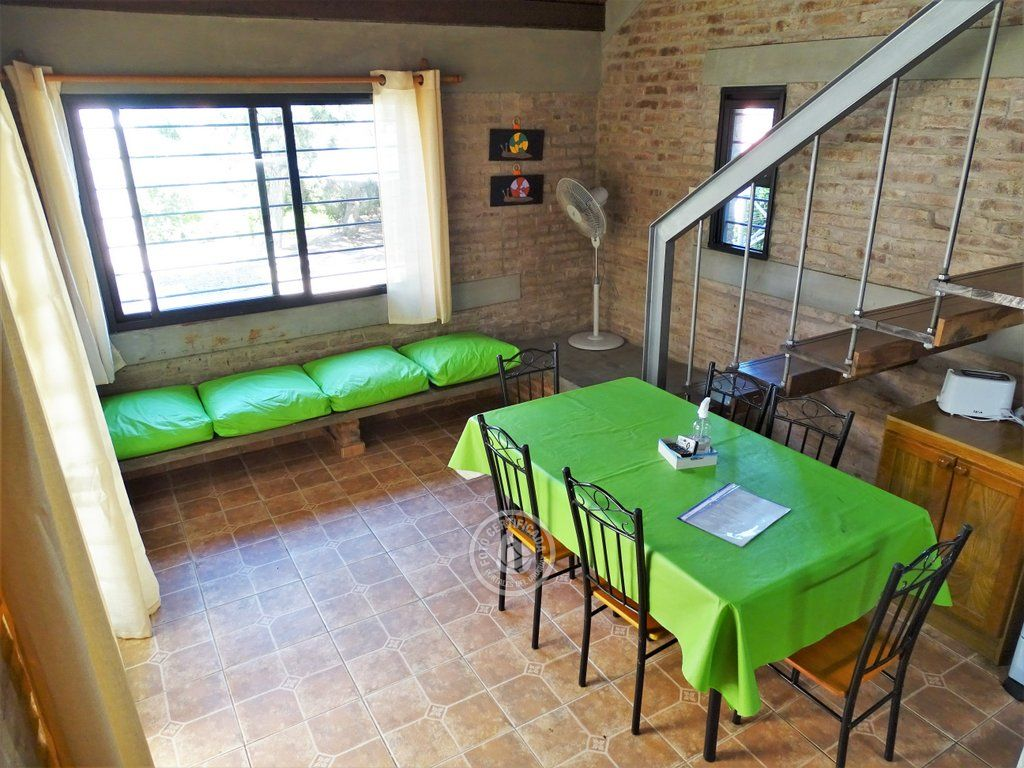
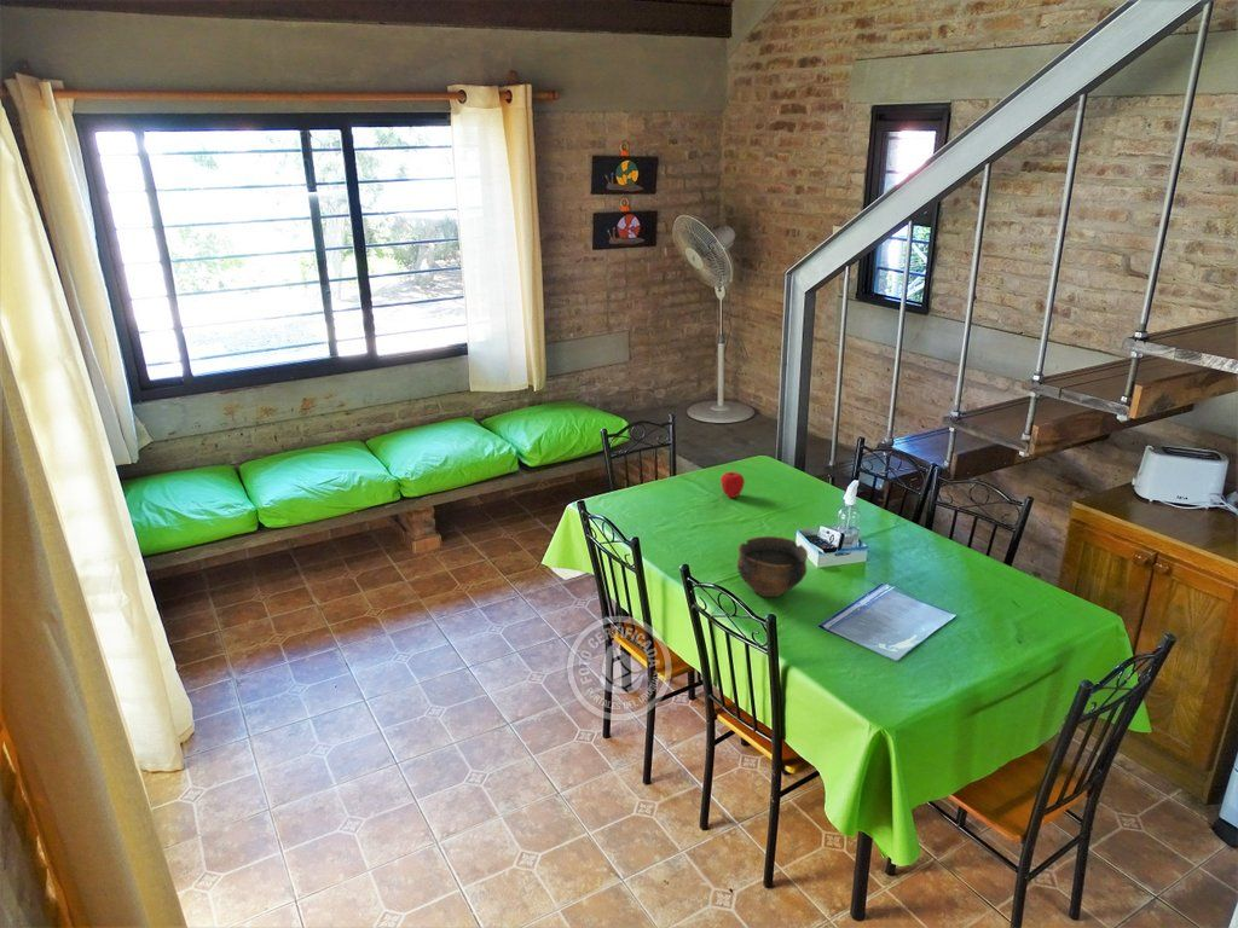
+ apple (731, 483)
+ bowl (771, 569)
